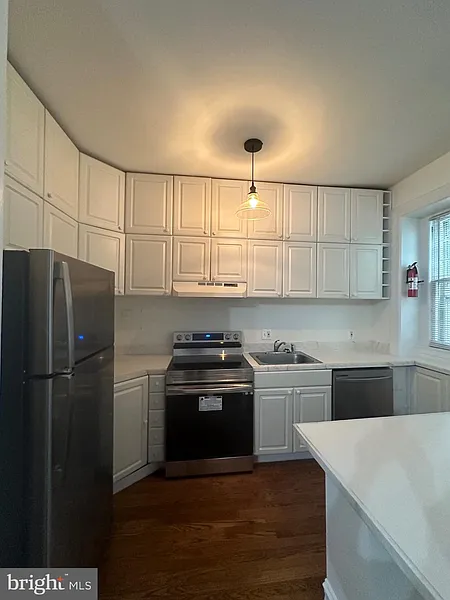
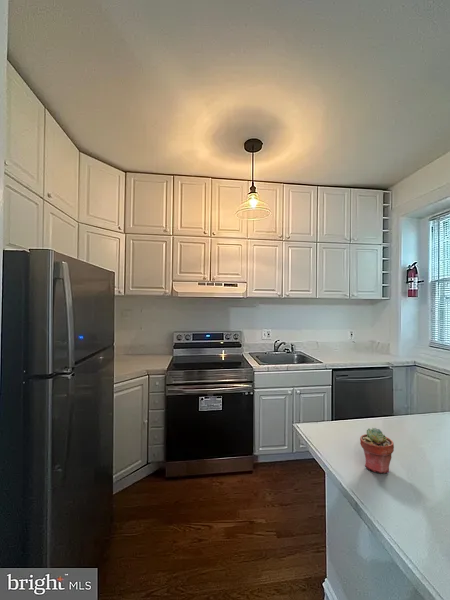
+ potted succulent (376, 447)
